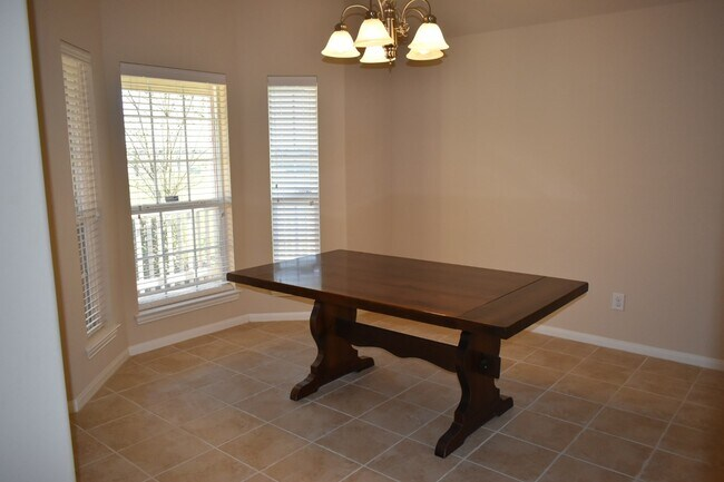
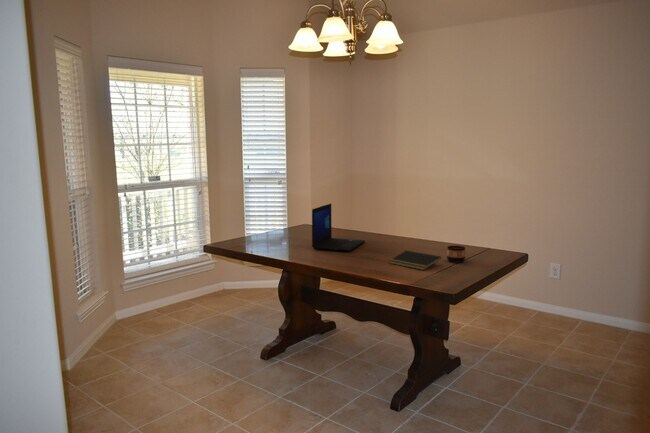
+ laptop (330, 226)
+ cup (456, 254)
+ notepad (414, 259)
